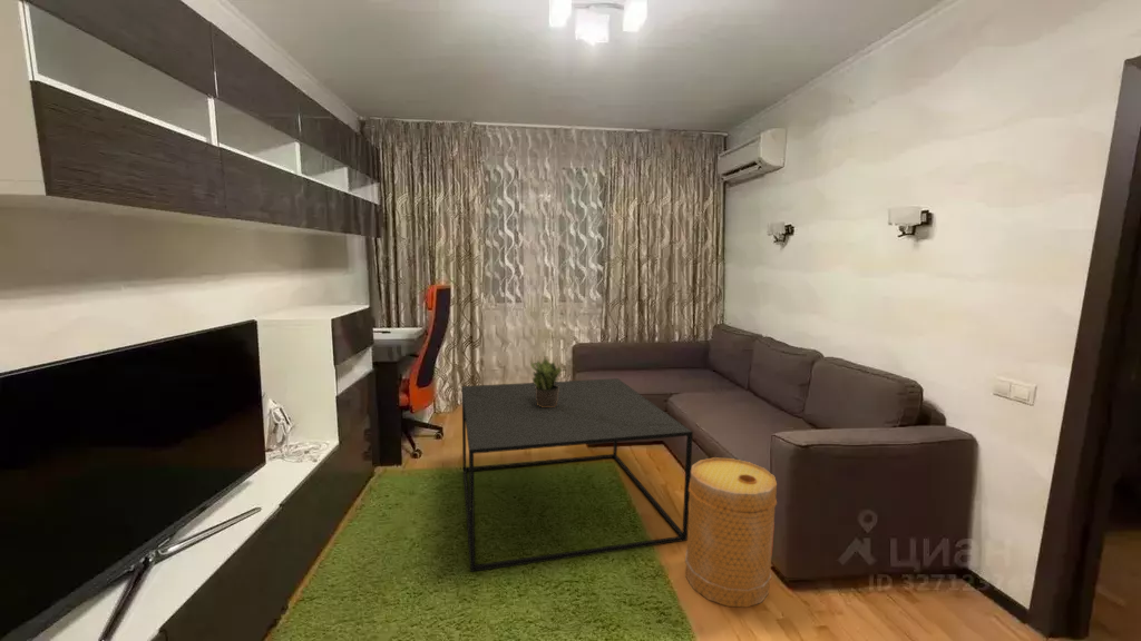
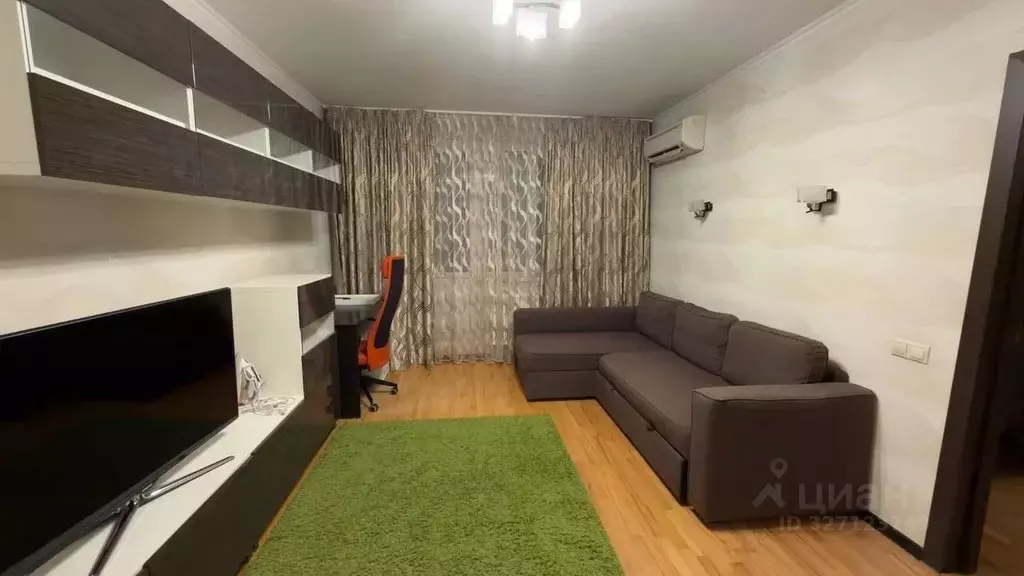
- coffee table (560, 458)
- potted plant (548, 378)
- basket (729, 527)
